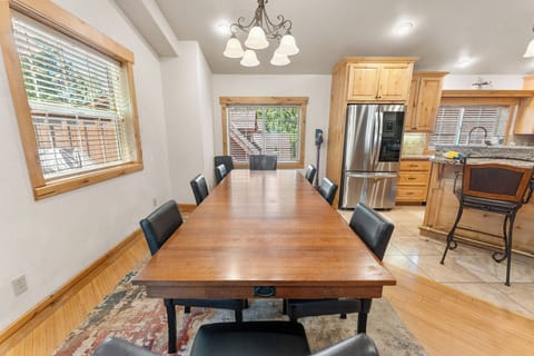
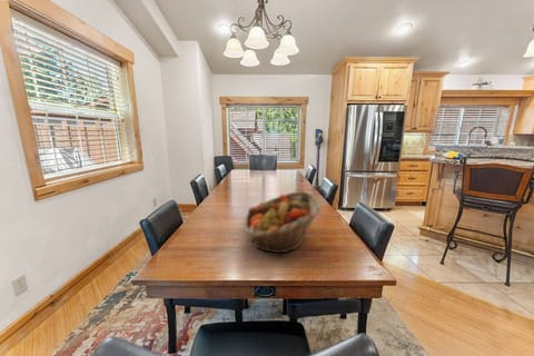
+ fruit basket (280, 217)
